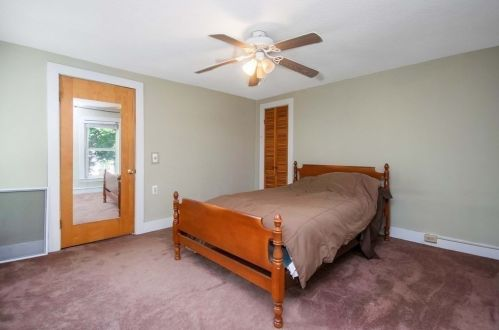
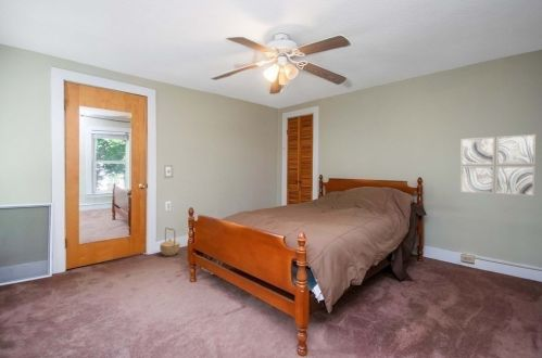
+ wall art (496, 166)
+ basket (169, 241)
